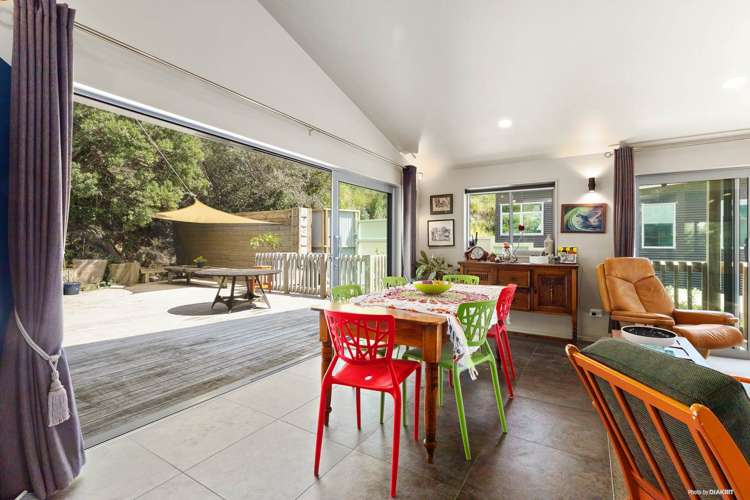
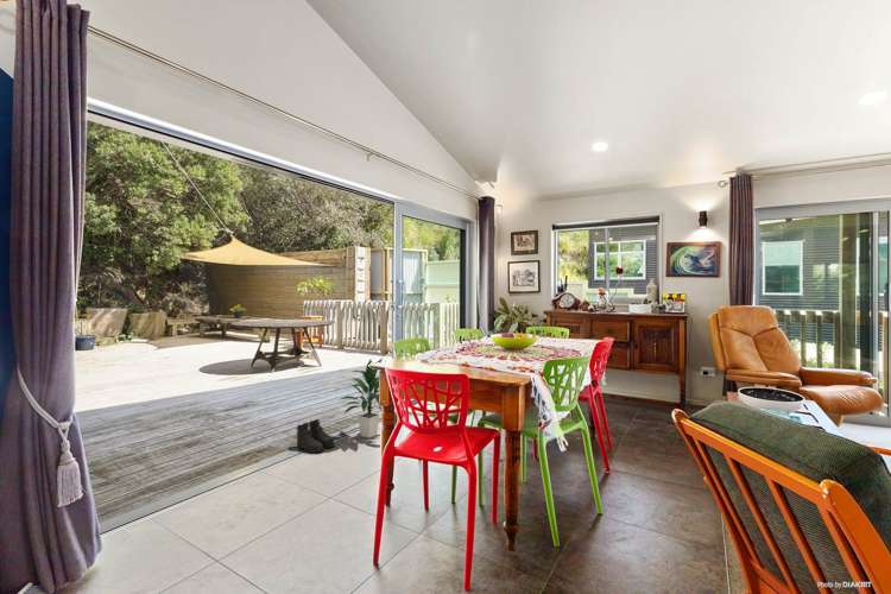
+ indoor plant (369, 397)
+ boots (315, 434)
